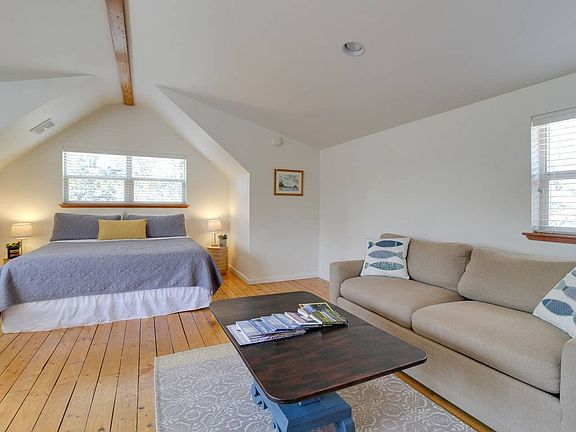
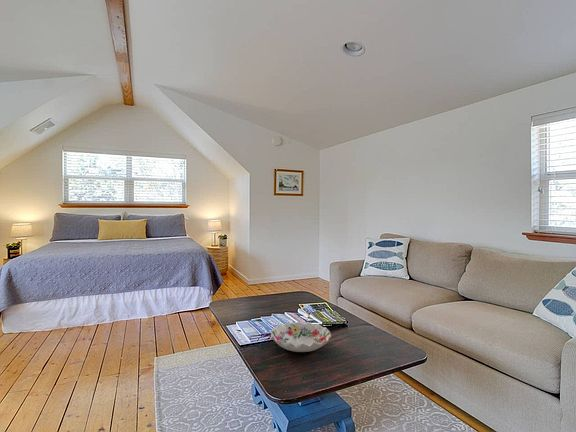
+ decorative bowl (300, 338)
